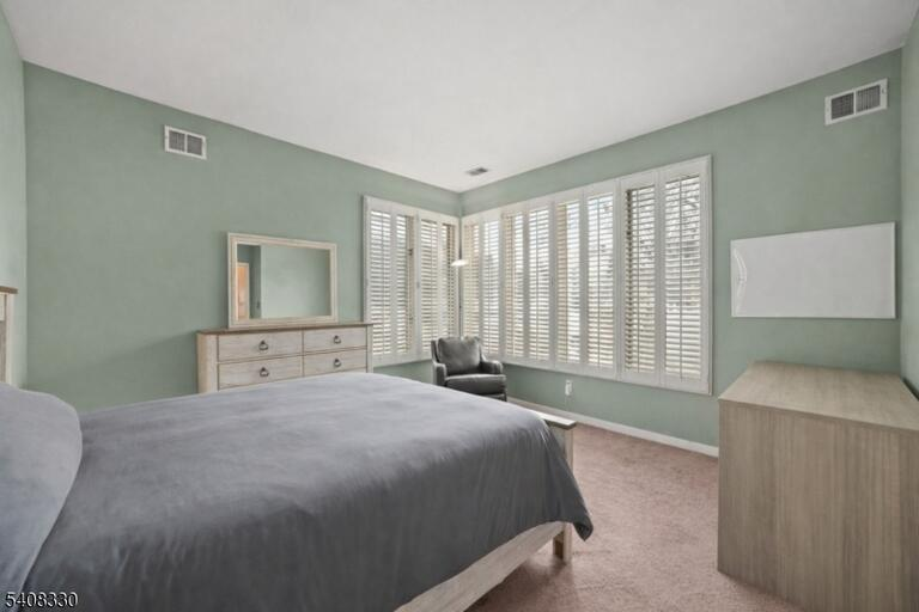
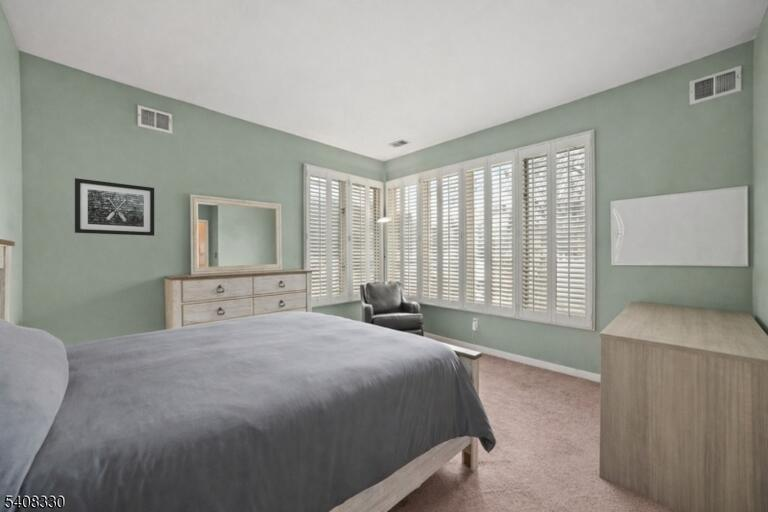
+ wall art (117, 208)
